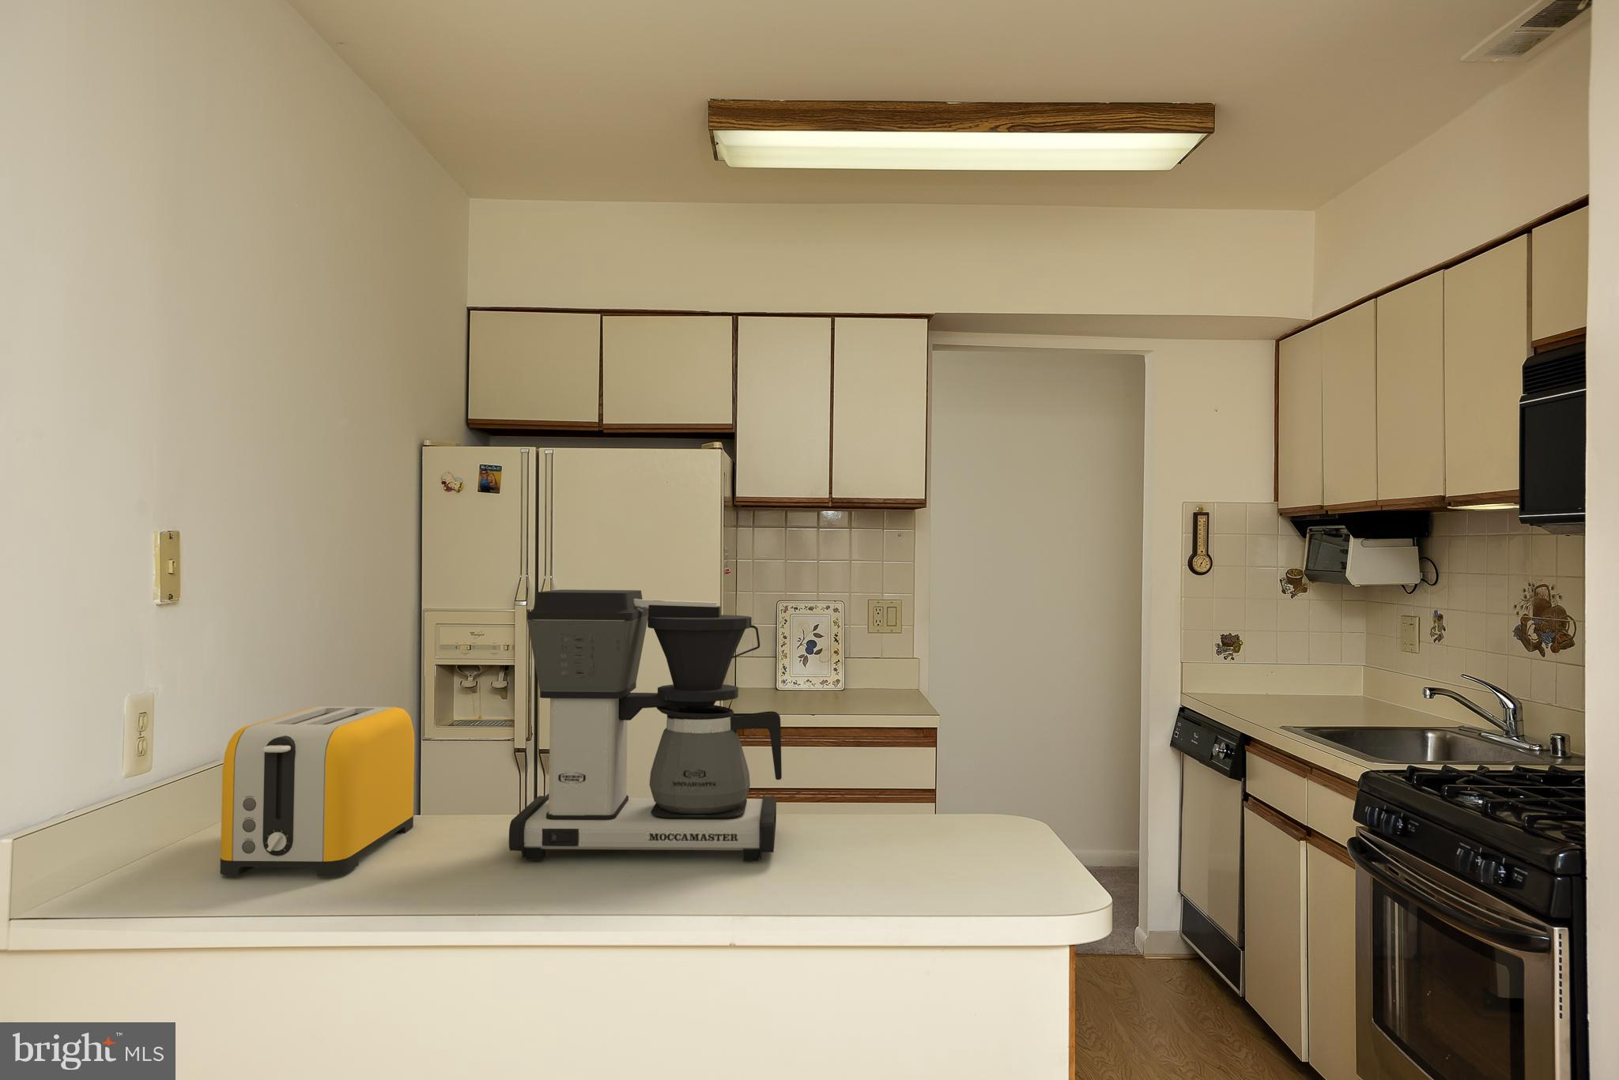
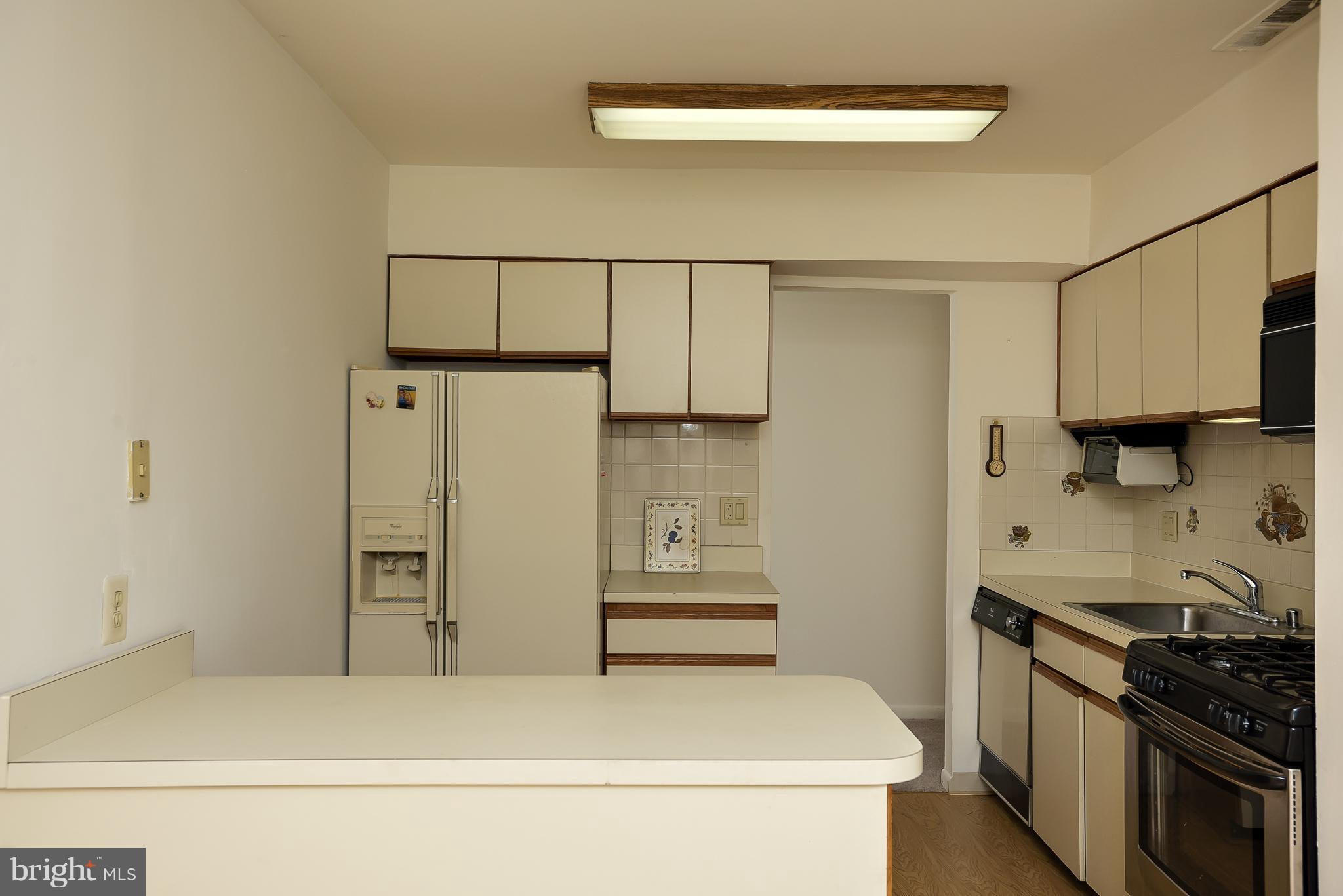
- coffee maker (661, 712)
- toaster (323, 783)
